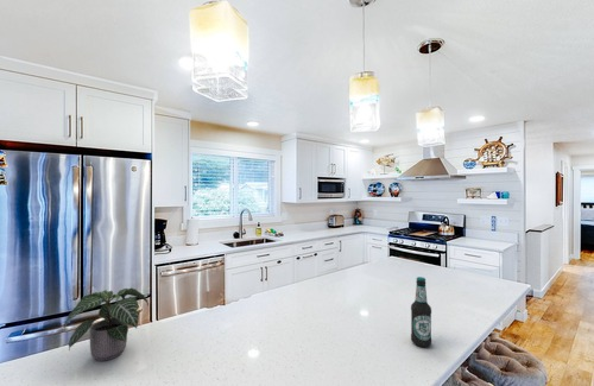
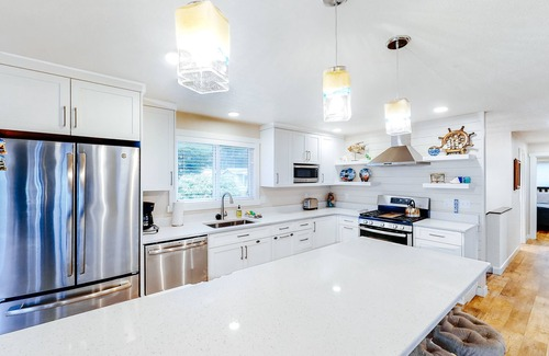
- potted plant (109, 323)
- bottle (421, 310)
